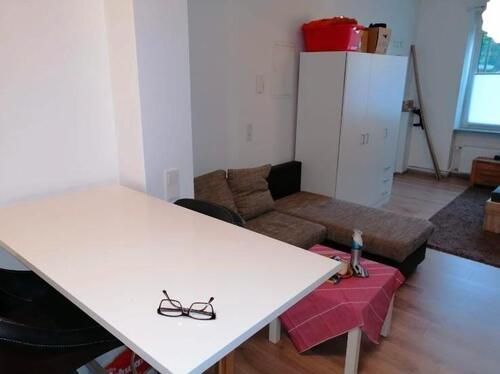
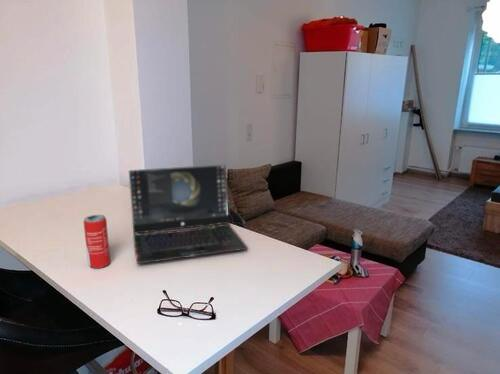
+ beverage can (97, 241)
+ laptop computer (186, 210)
